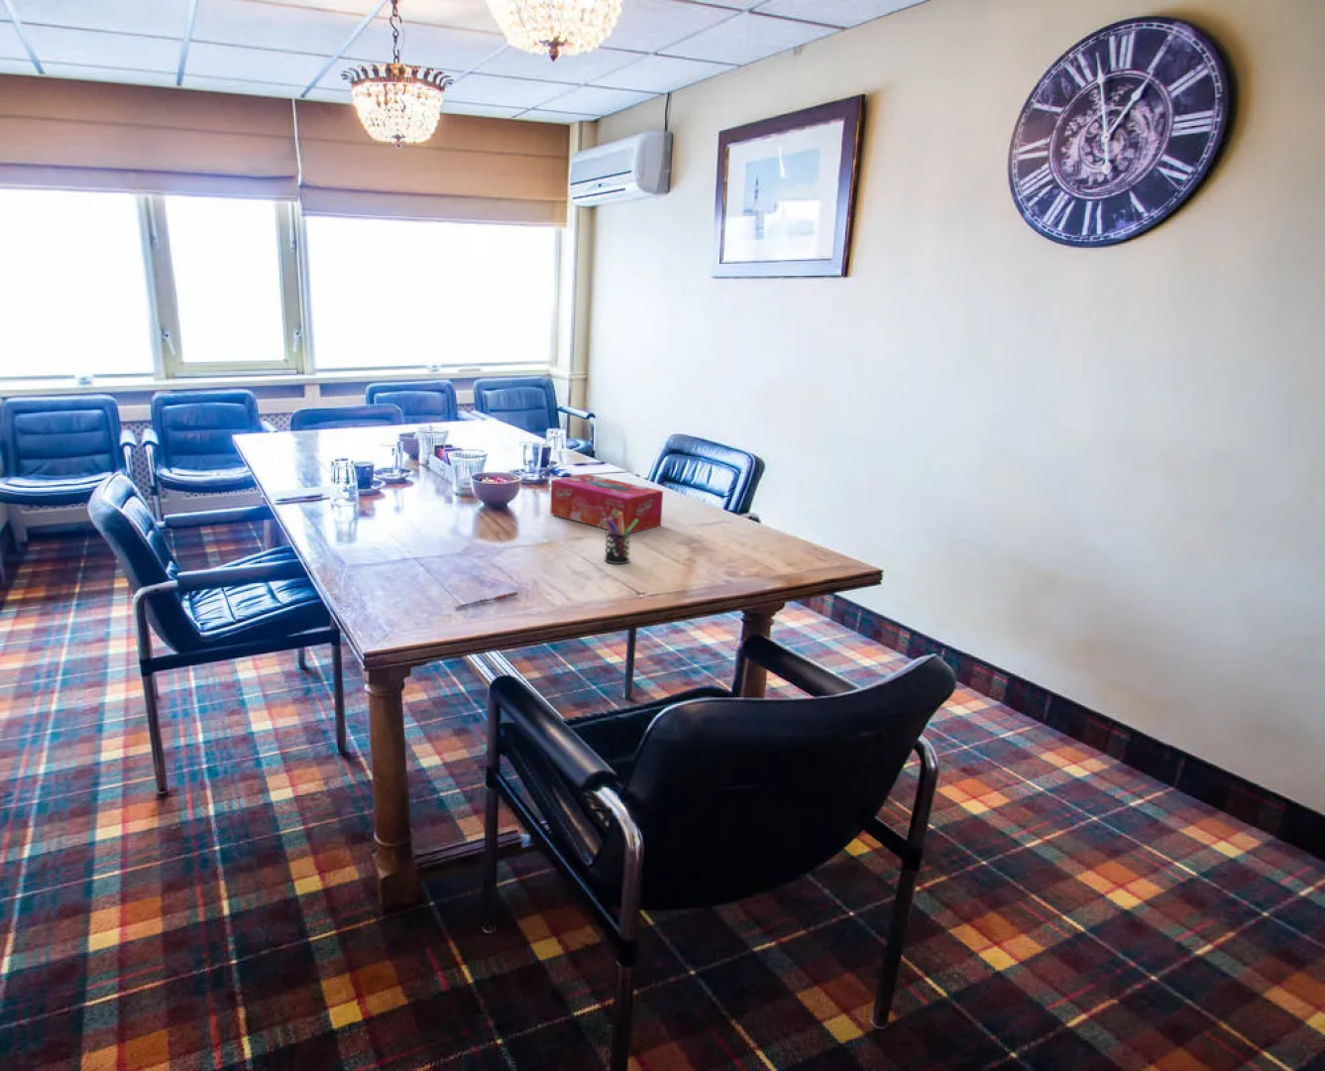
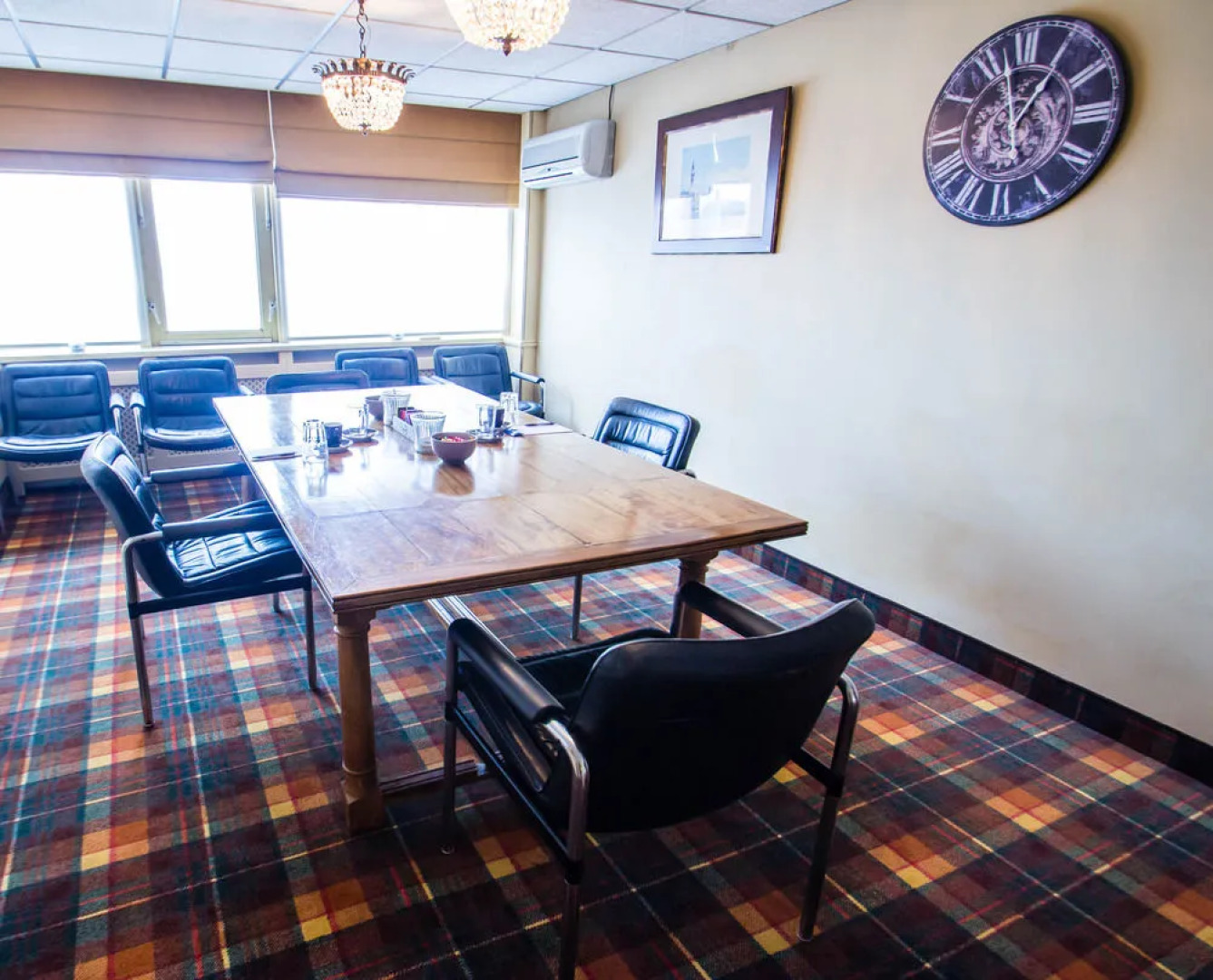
- pen (486, 599)
- pen holder (620, 536)
- tissue box (605, 502)
